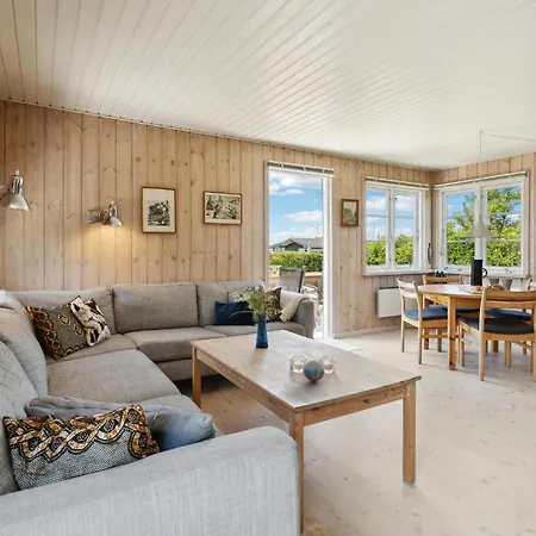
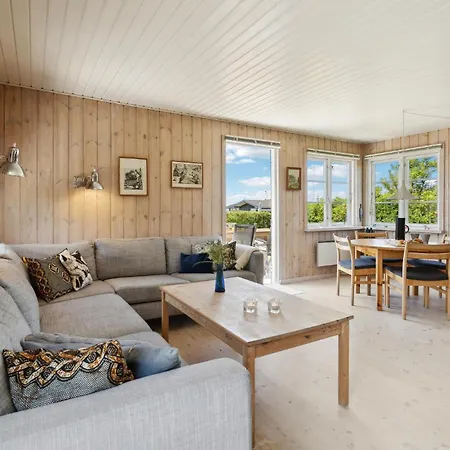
- decorative orb (313, 370)
